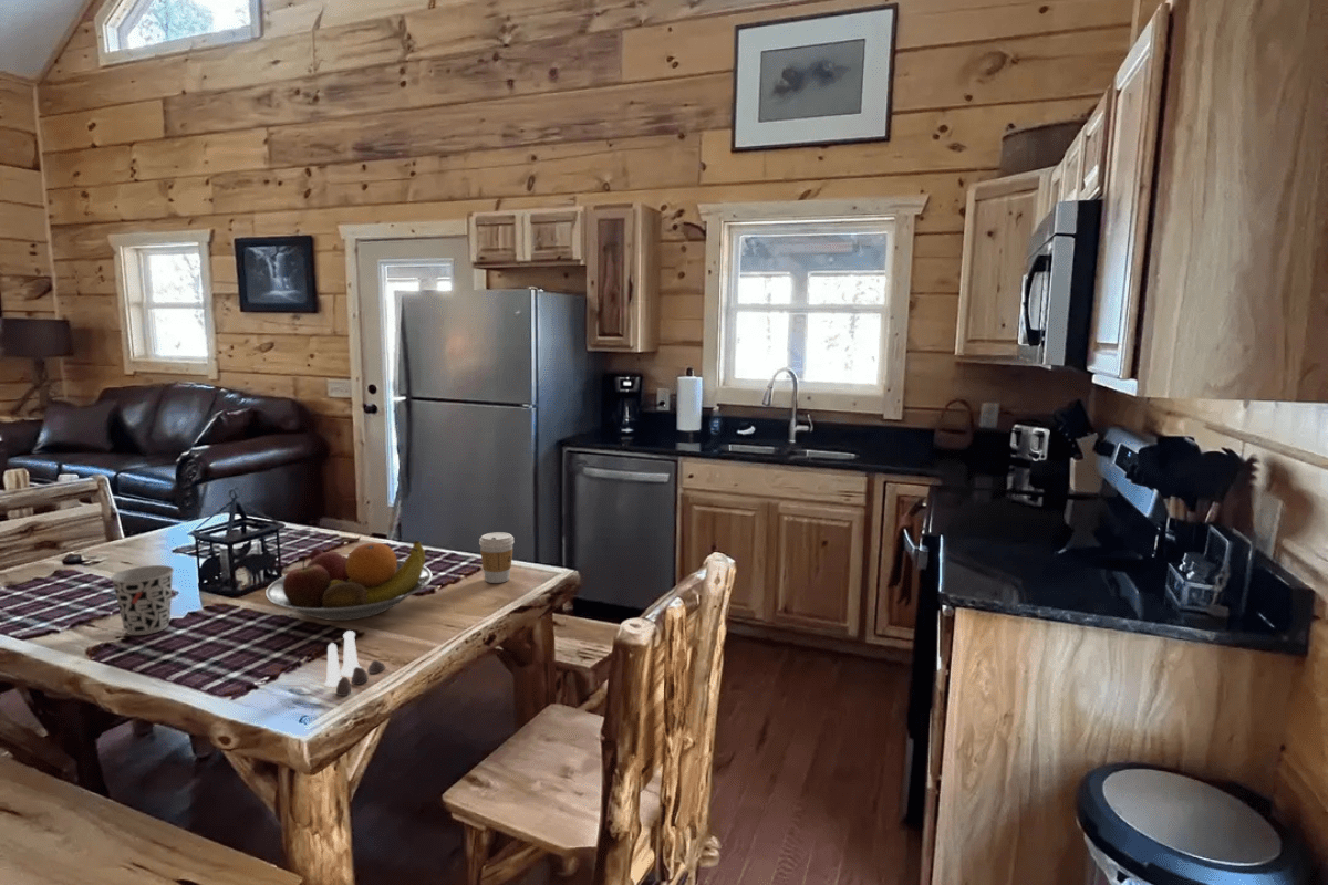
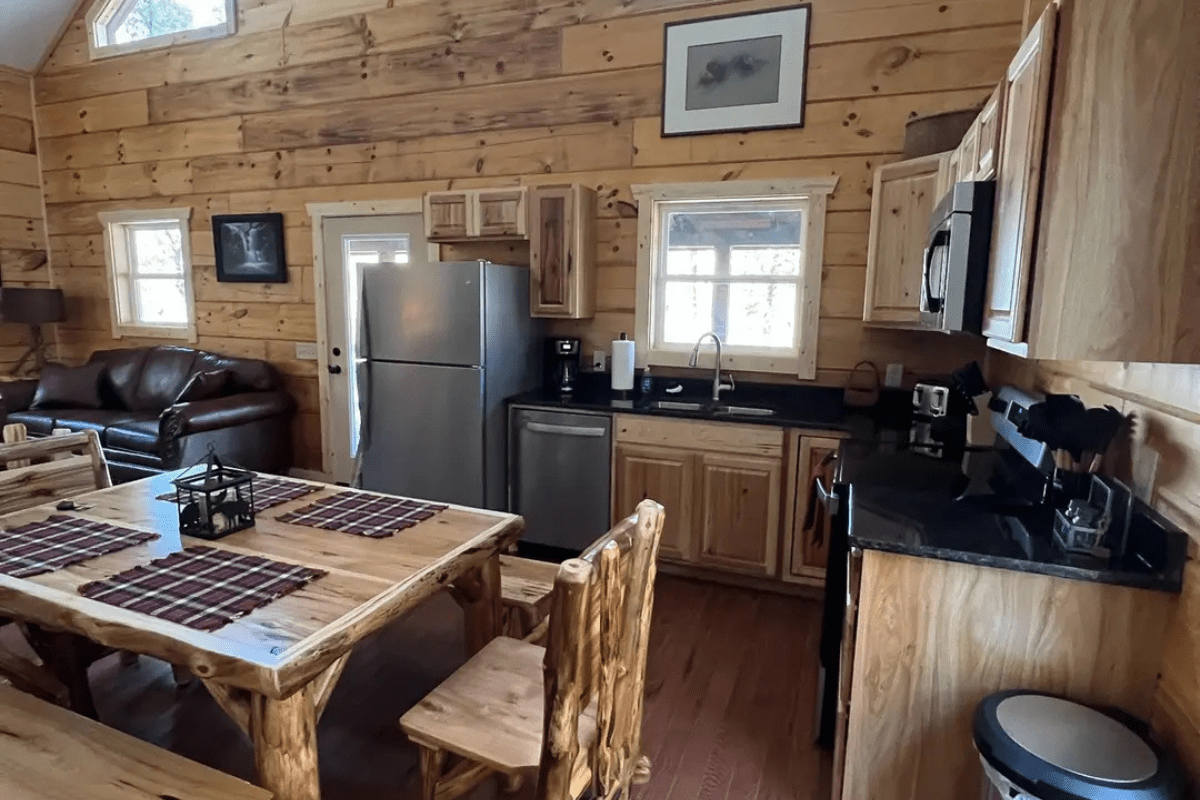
- fruit bowl (352, 575)
- cup (145, 601)
- coffee cup (497, 556)
- salt and pepper shaker set (352, 657)
